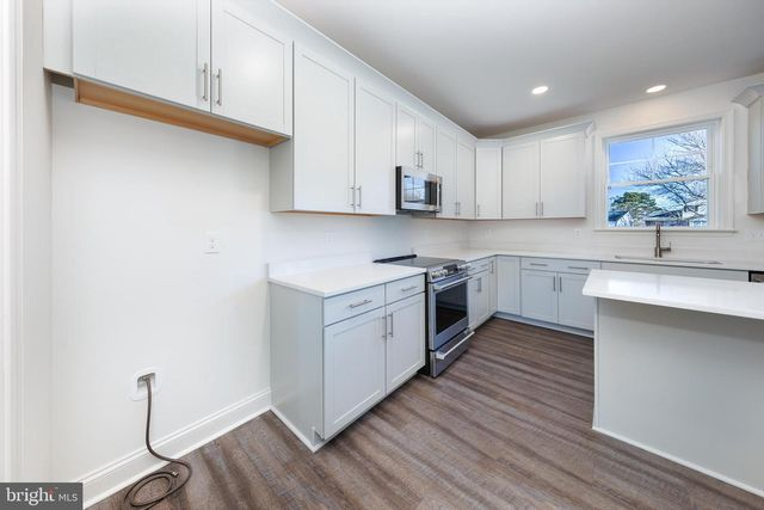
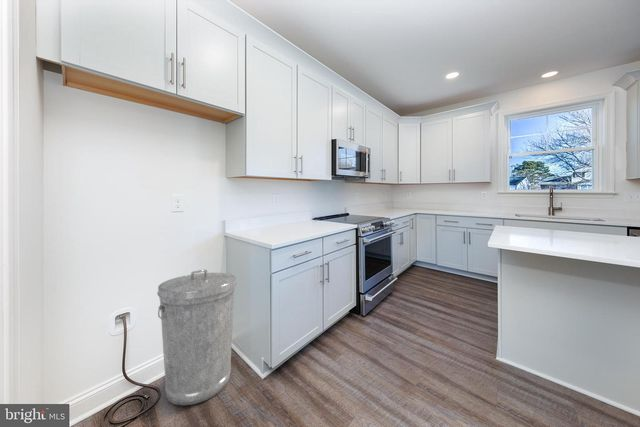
+ trash can (199, 326)
